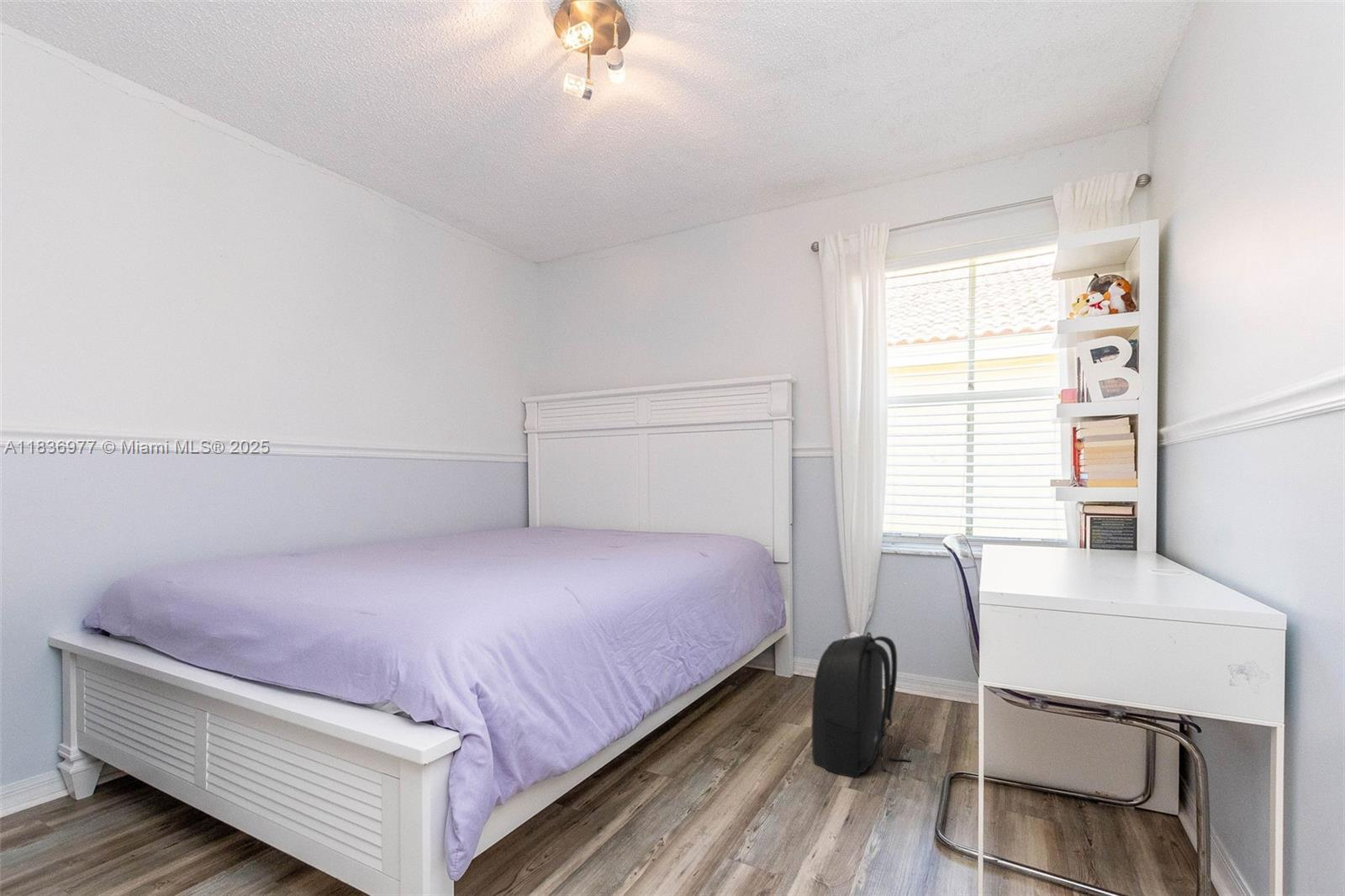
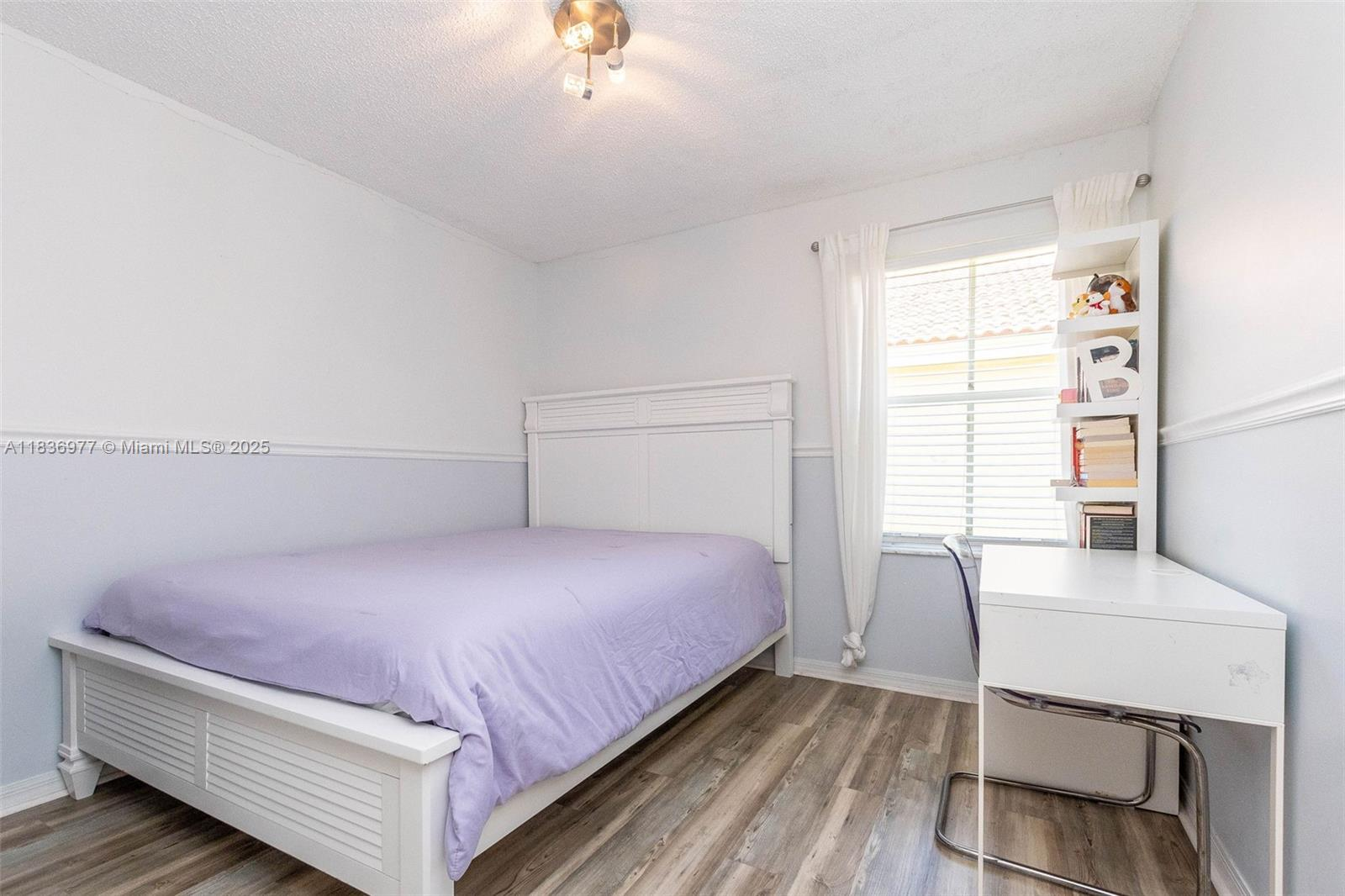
- backpack (862, 695)
